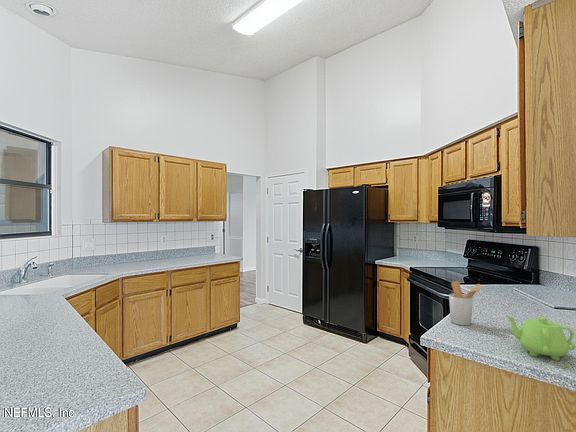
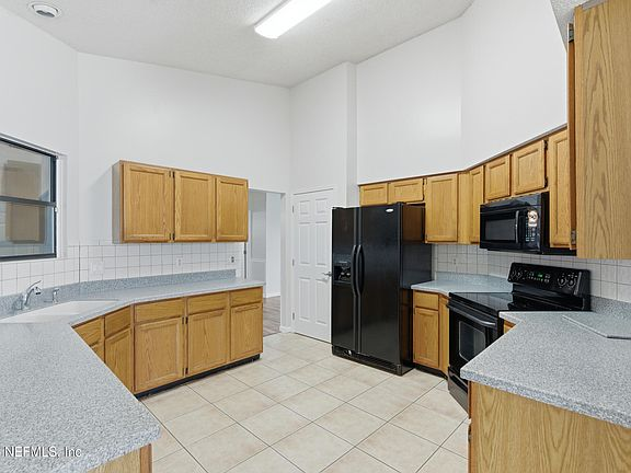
- teapot (538, 335)
- utensil holder (466, 302)
